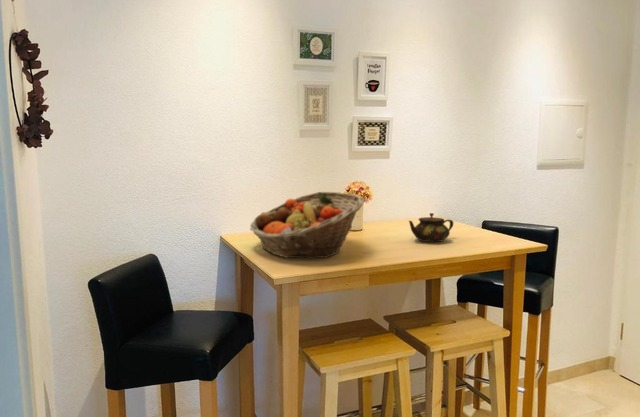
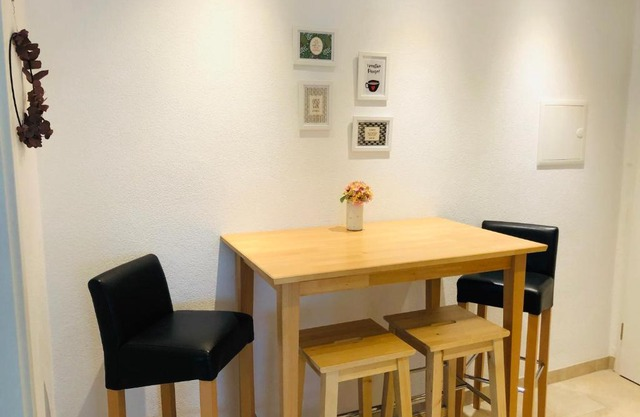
- fruit basket (306, 222)
- teapot (430, 226)
